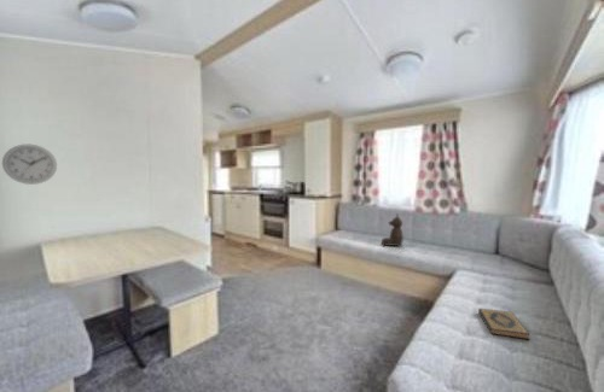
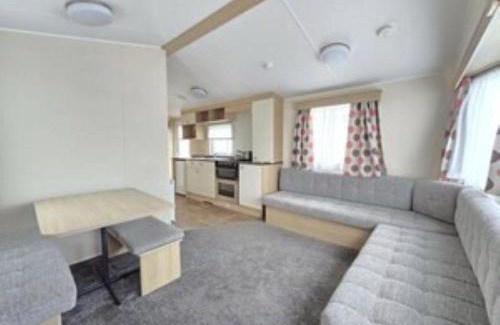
- wall clock (30, 164)
- teddy bear (391, 229)
- hardback book (501, 322)
